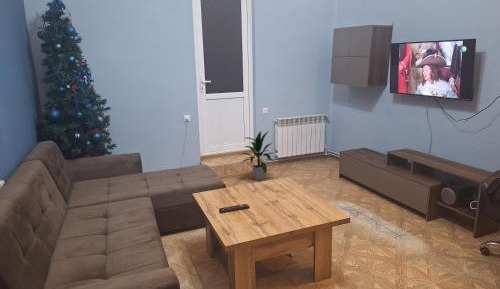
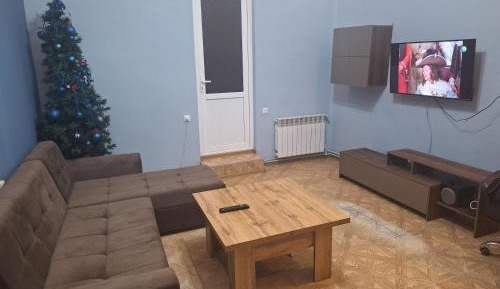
- indoor plant (258, 155)
